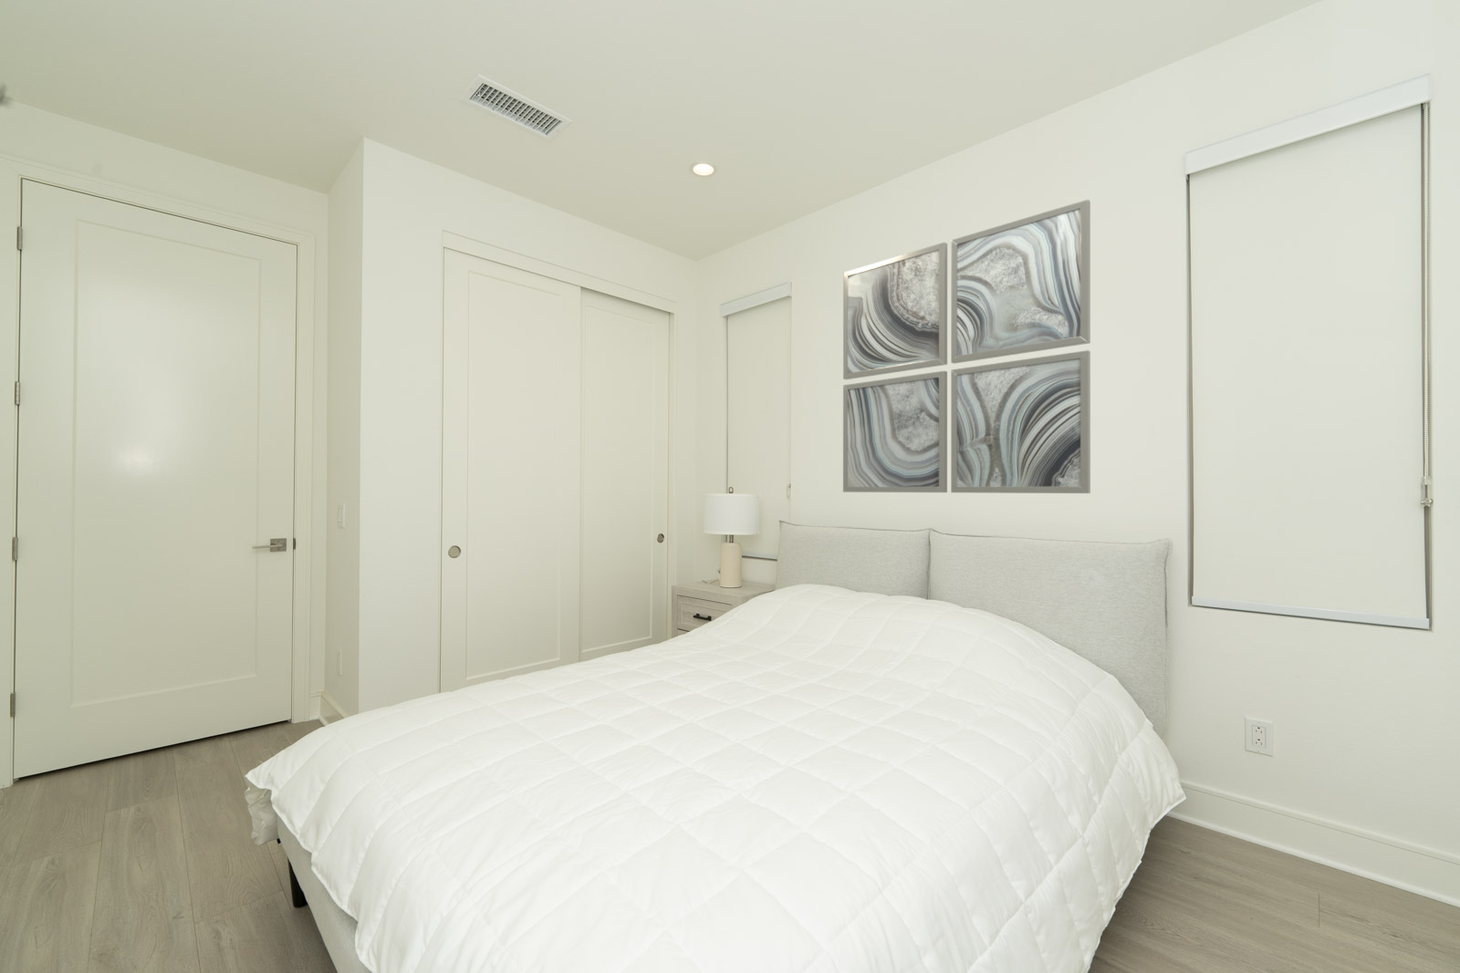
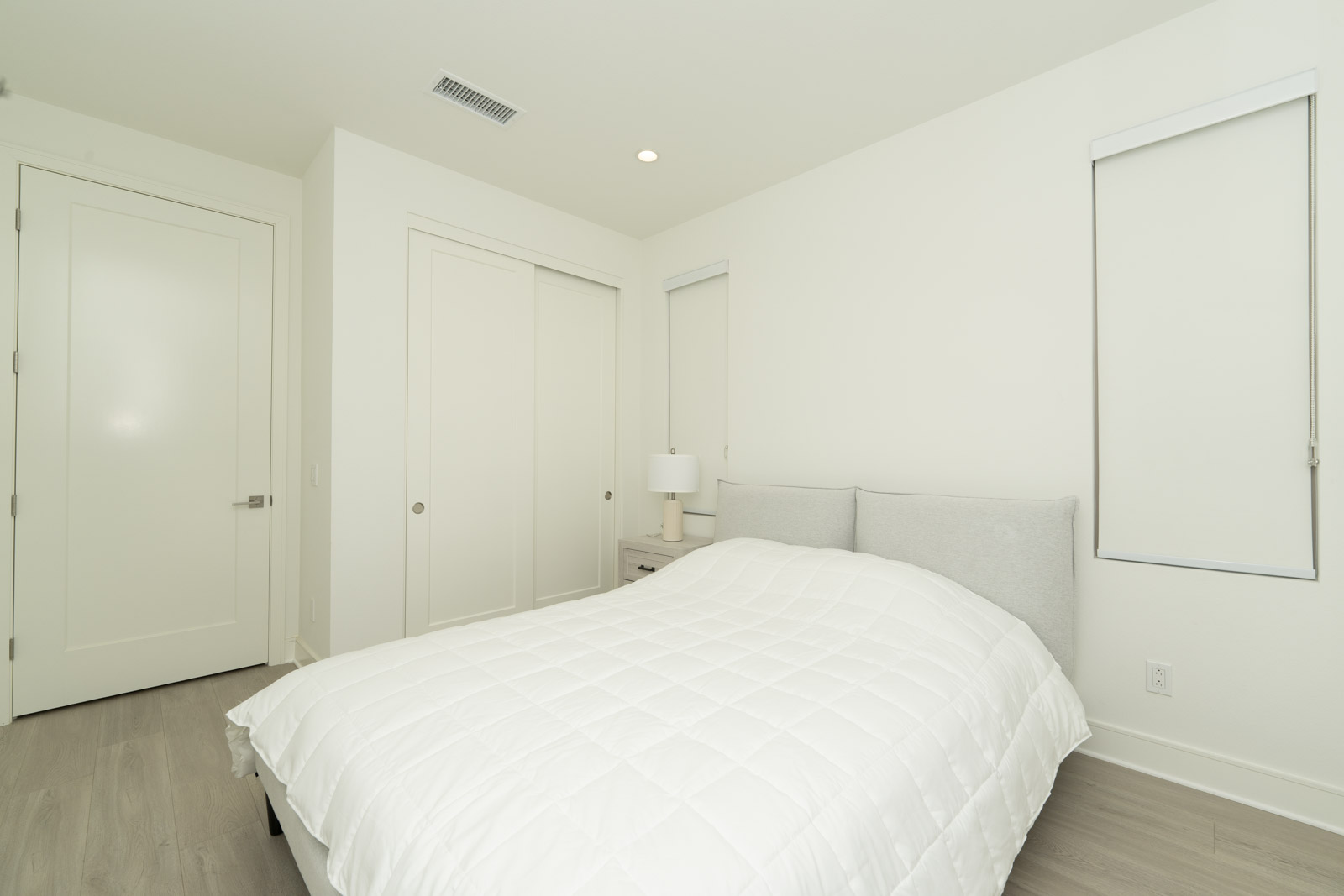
- wall art (946, 364)
